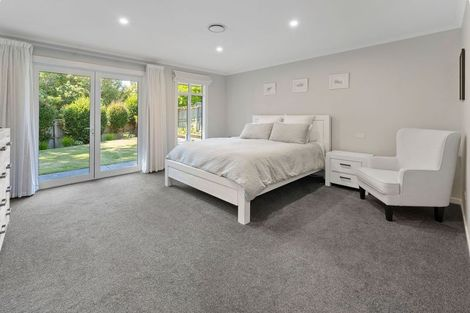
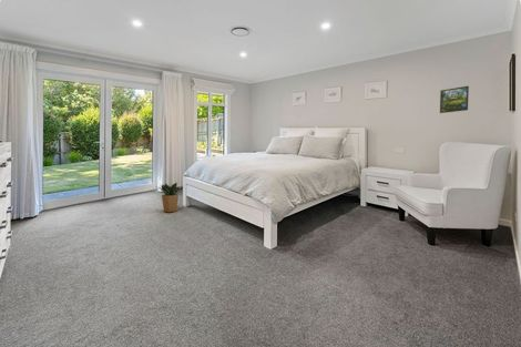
+ potted plant (168, 196)
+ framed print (453, 100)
